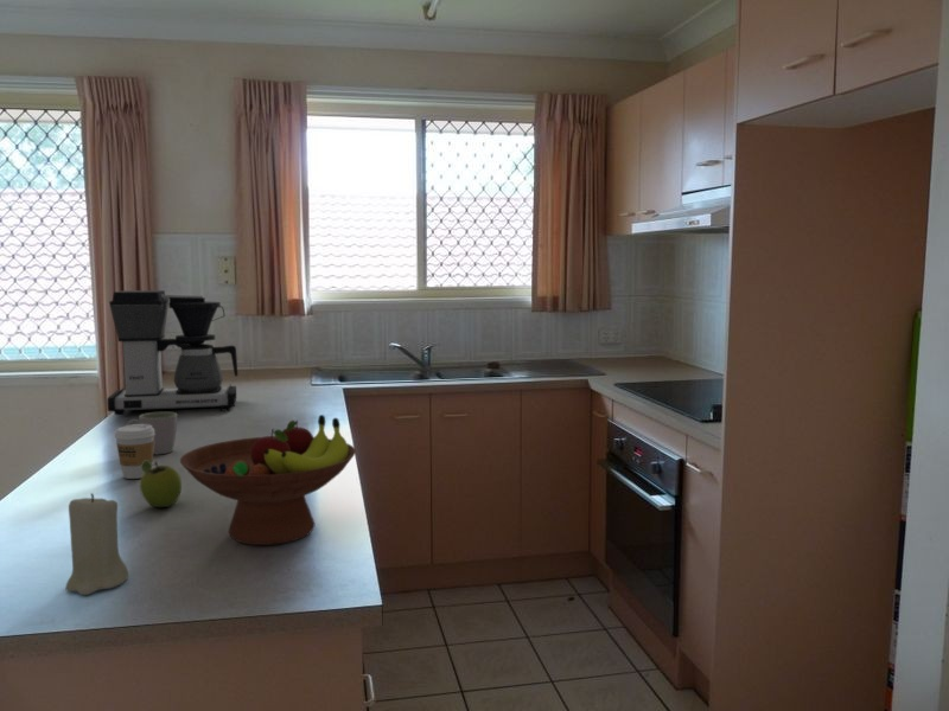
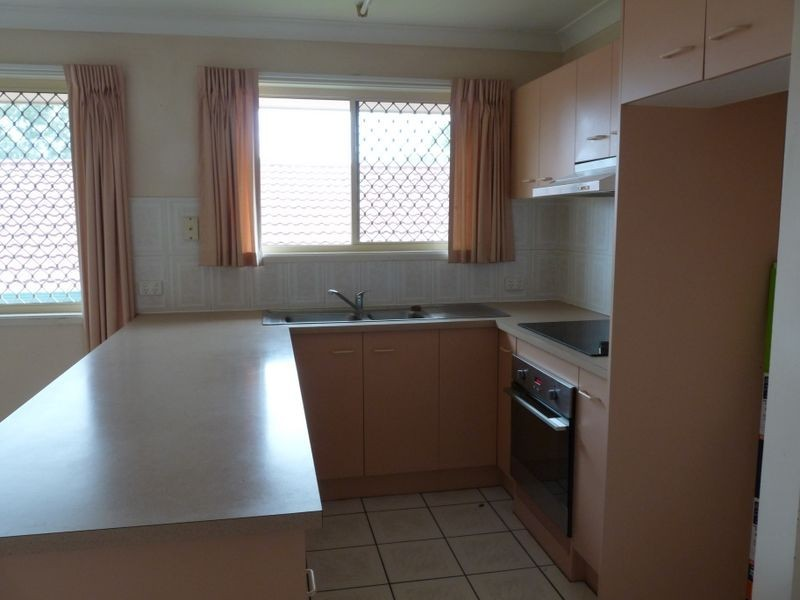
- fruit (158, 482)
- coffee maker (176, 345)
- mug (154, 433)
- fruit bowl (270, 478)
- coffee cup (135, 450)
- candle (94, 538)
